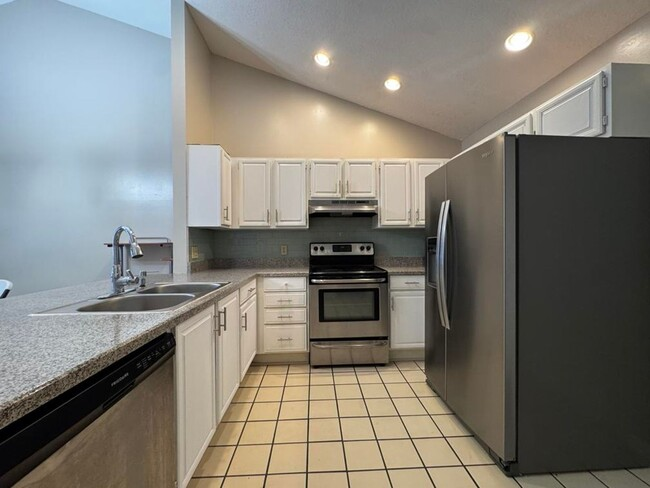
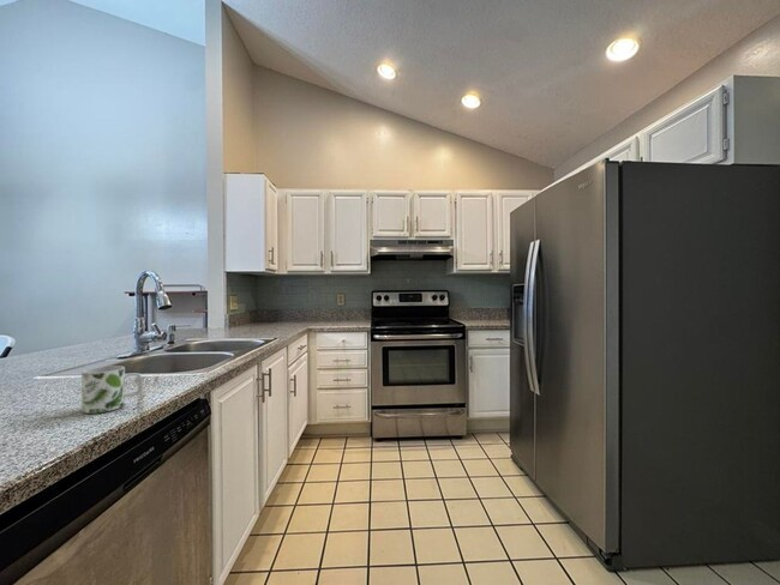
+ mug (113, 387)
